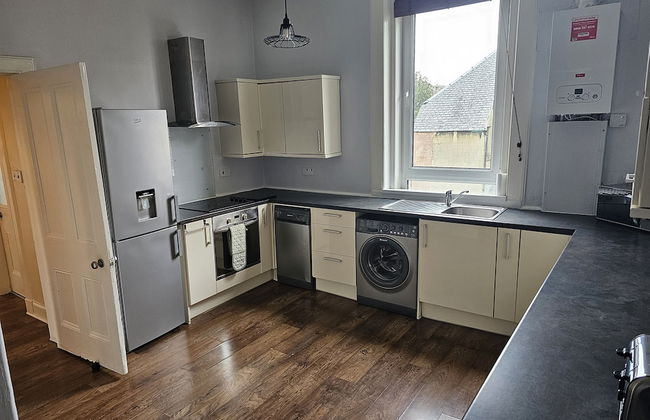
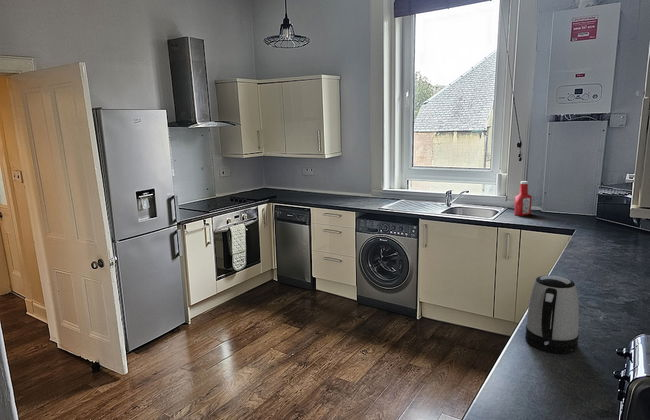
+ soap bottle (523, 198)
+ kettle (551, 312)
